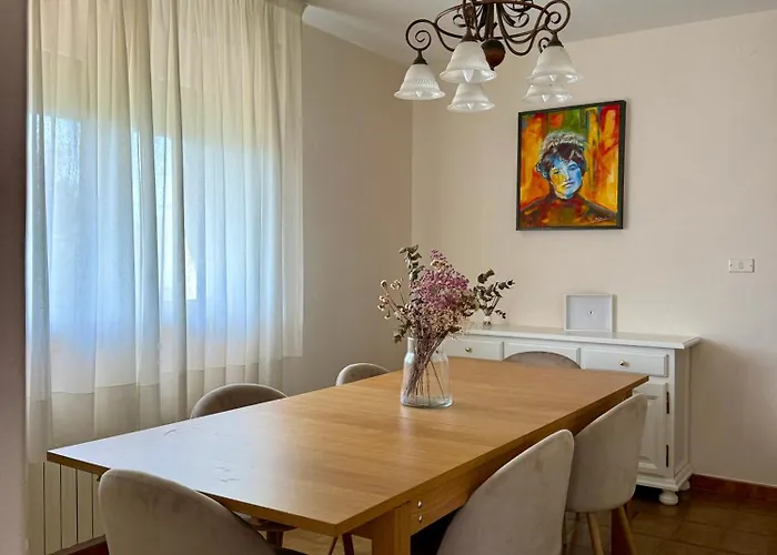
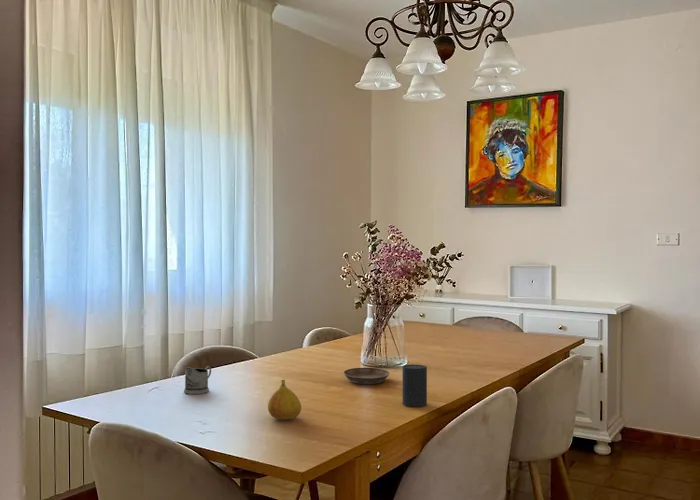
+ cup (414, 385)
+ saucer (366, 376)
+ tea glass holder (199, 377)
+ fruit (284, 398)
